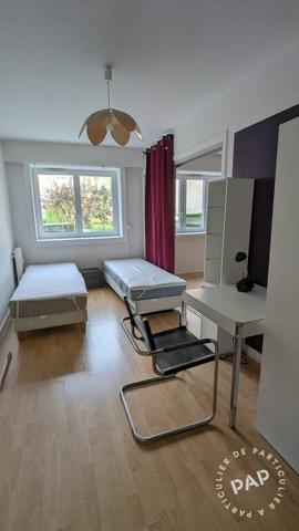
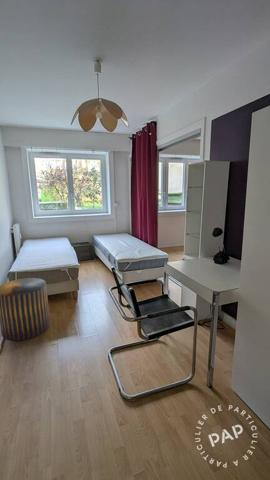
+ stool (24, 307)
